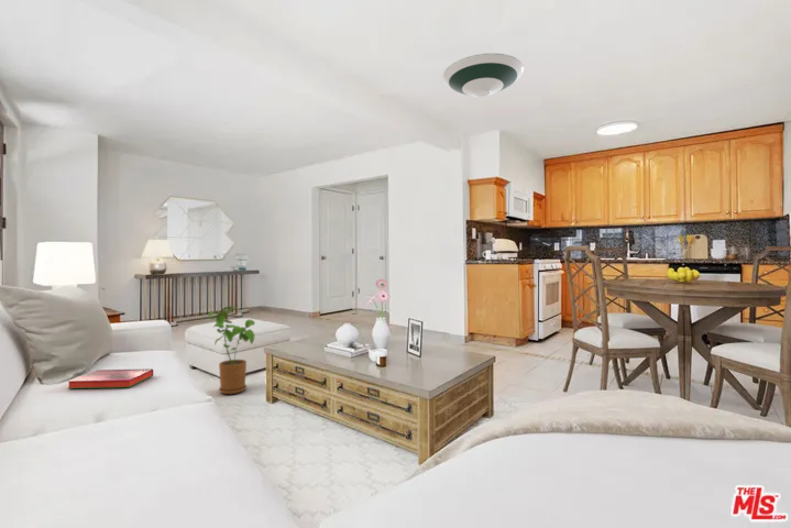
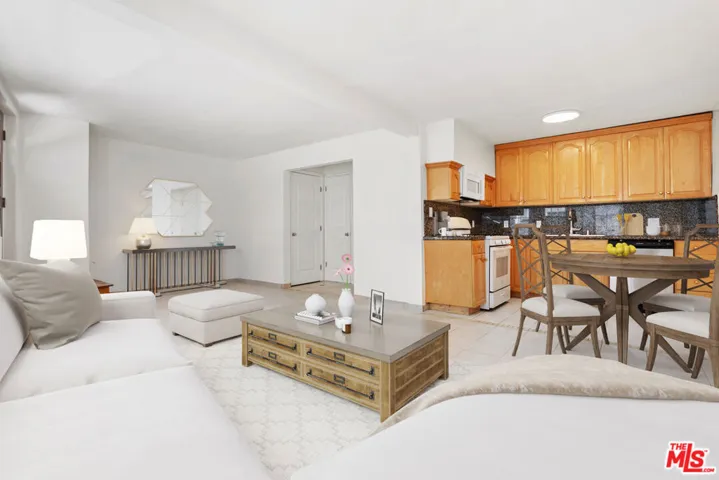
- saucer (482, 84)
- hardback book (112, 377)
- house plant (234, 348)
